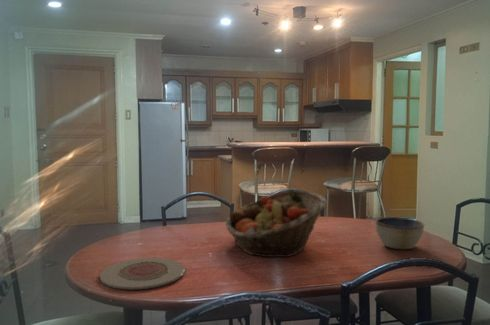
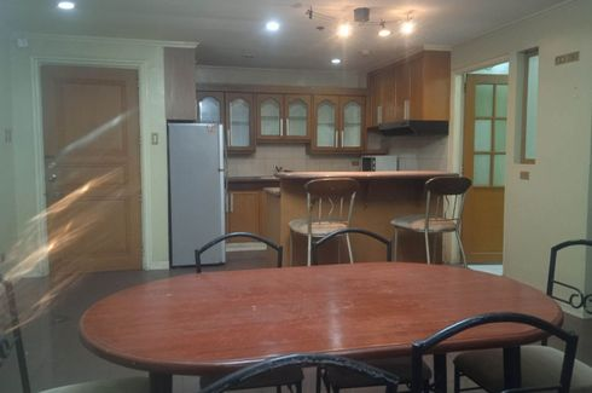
- plate (143, 271)
- bowl (398, 233)
- fruit basket (274, 220)
